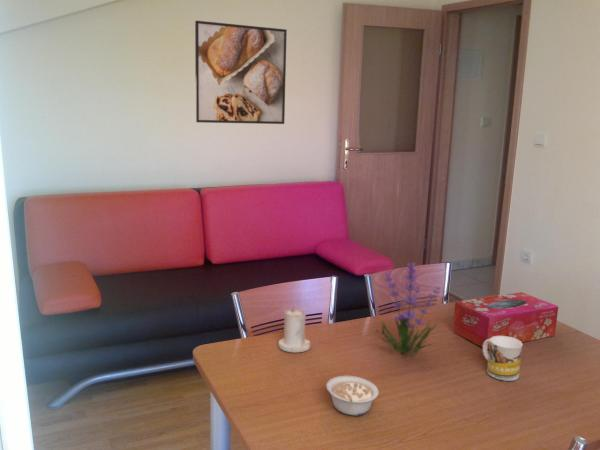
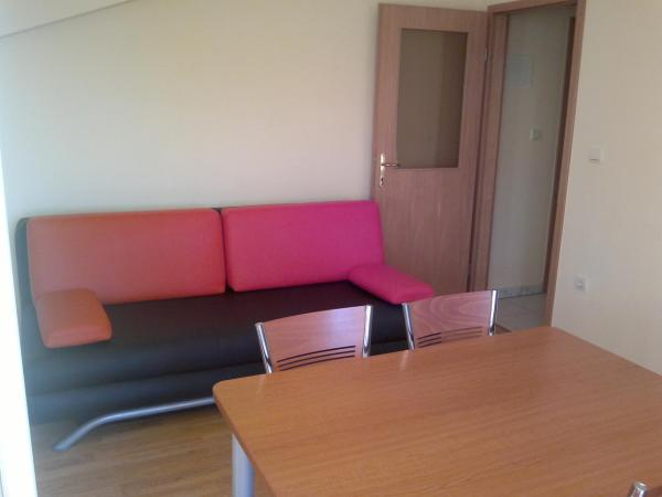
- mug (500, 355)
- tissue box (505, 318)
- candle (295, 327)
- legume (353, 396)
- plant (409, 305)
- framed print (242, 75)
